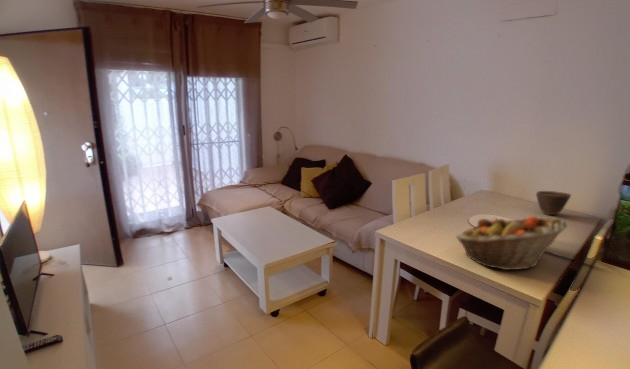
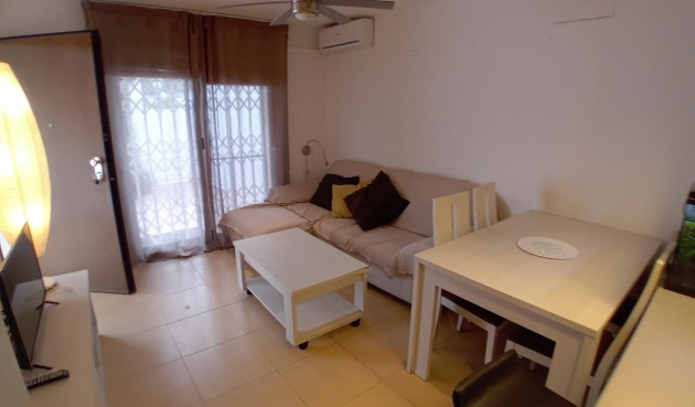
- fruit basket (508, 236)
- bowl (551, 203)
